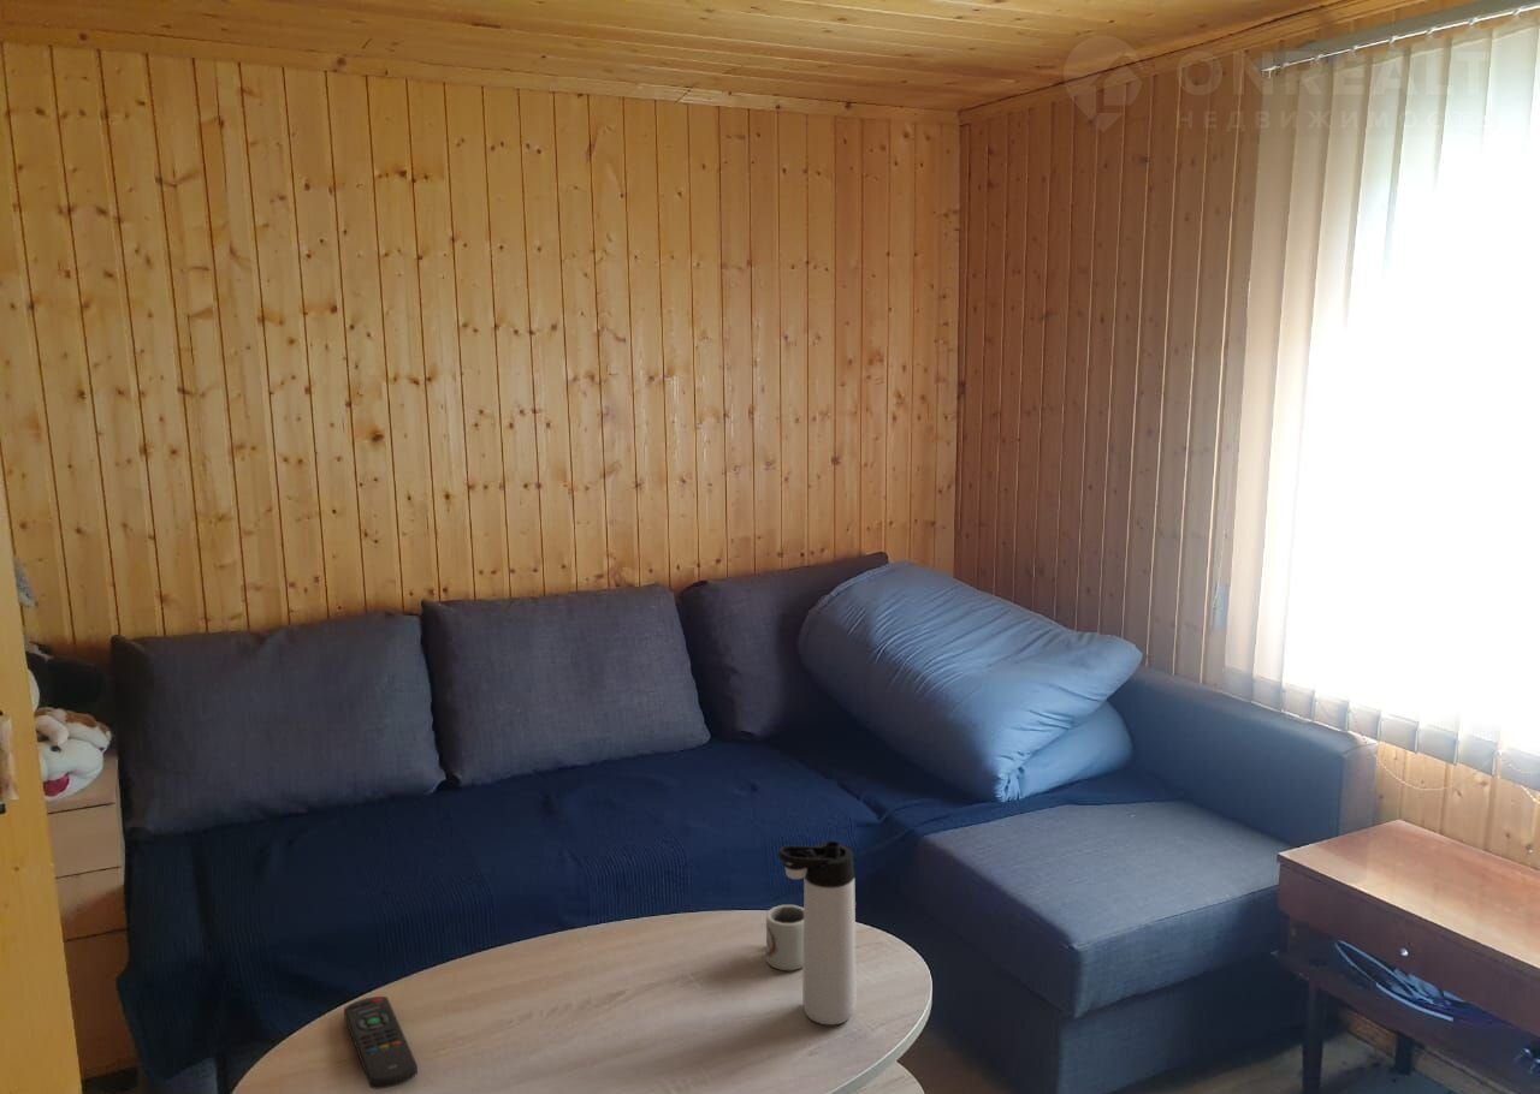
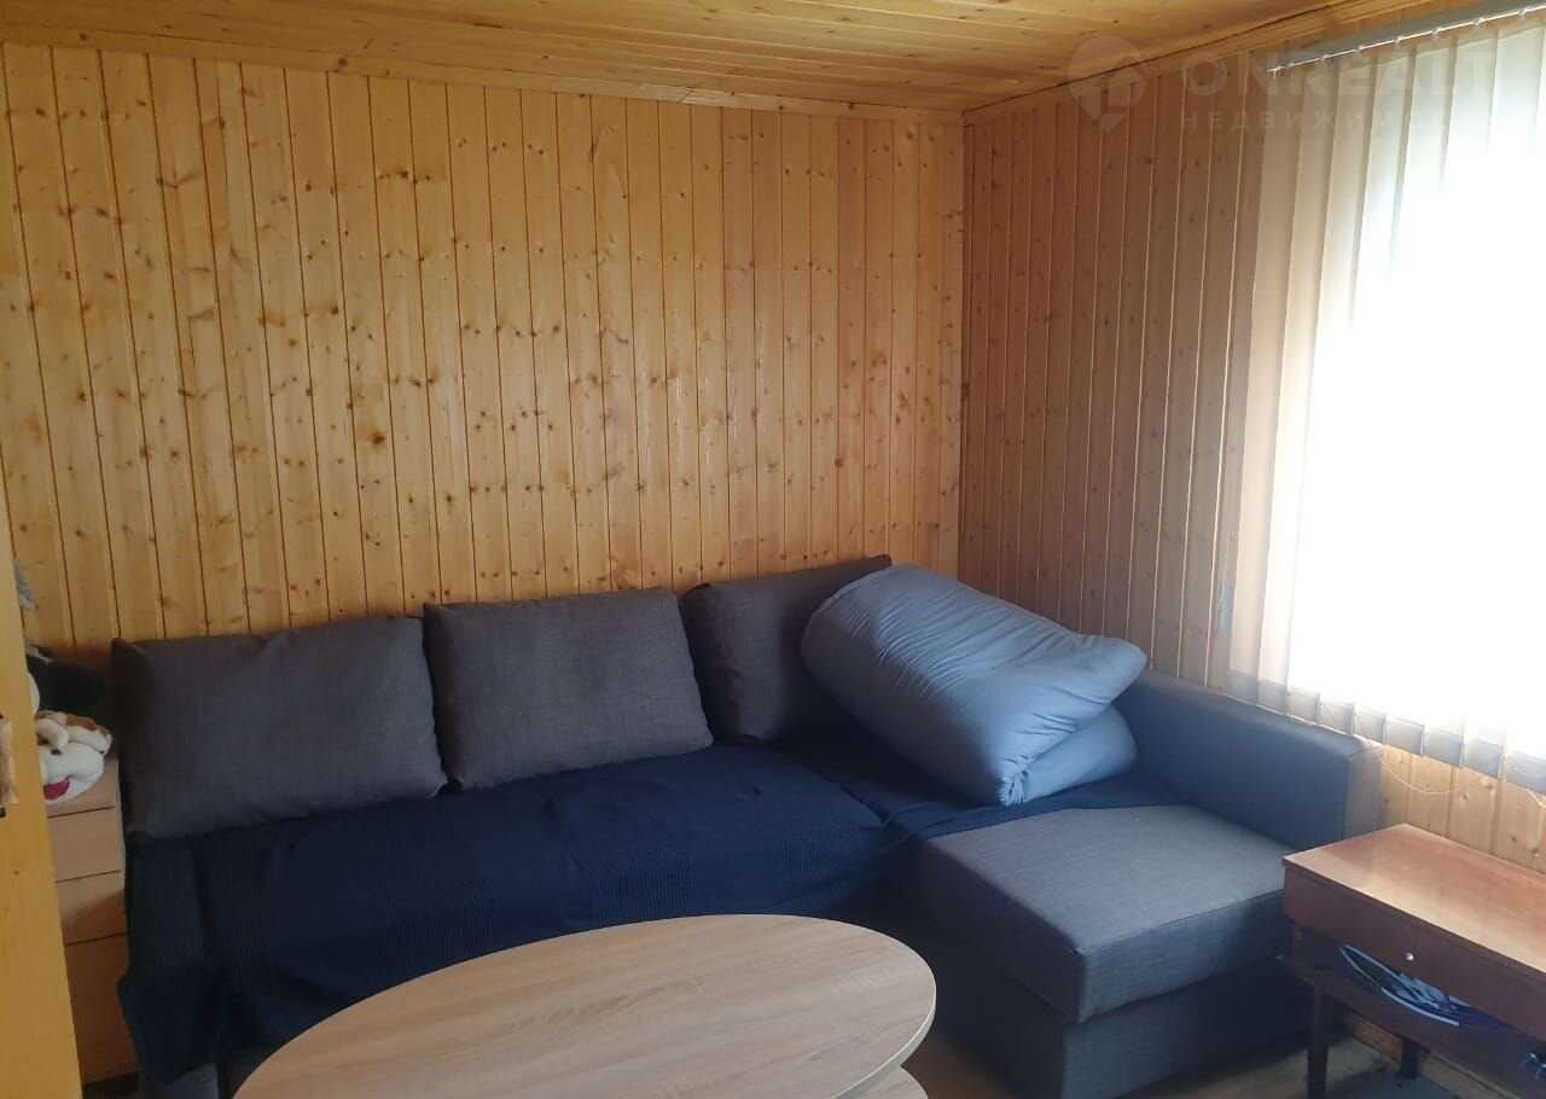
- cup (786, 933)
- thermos bottle (817, 931)
- remote control (379, 1039)
